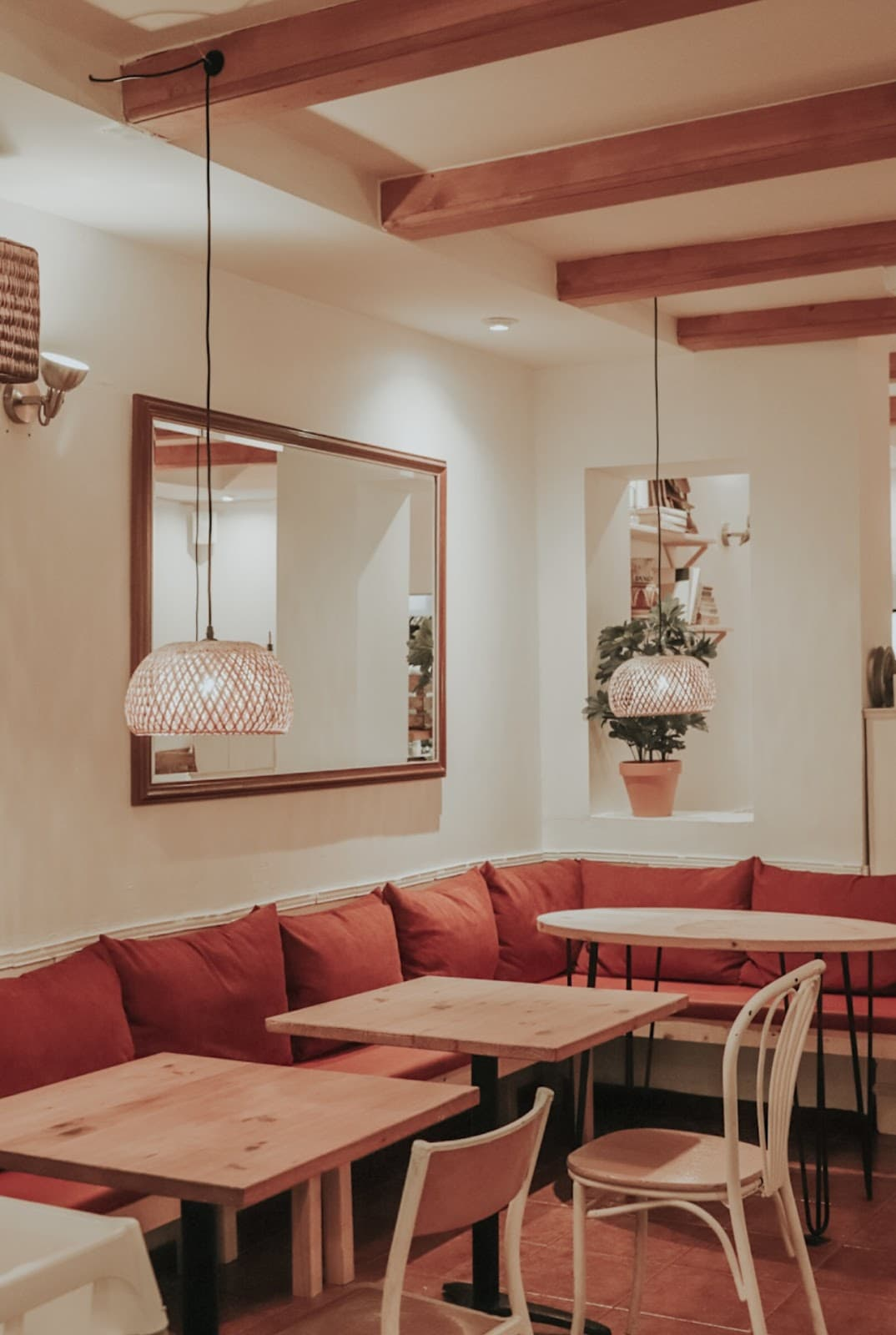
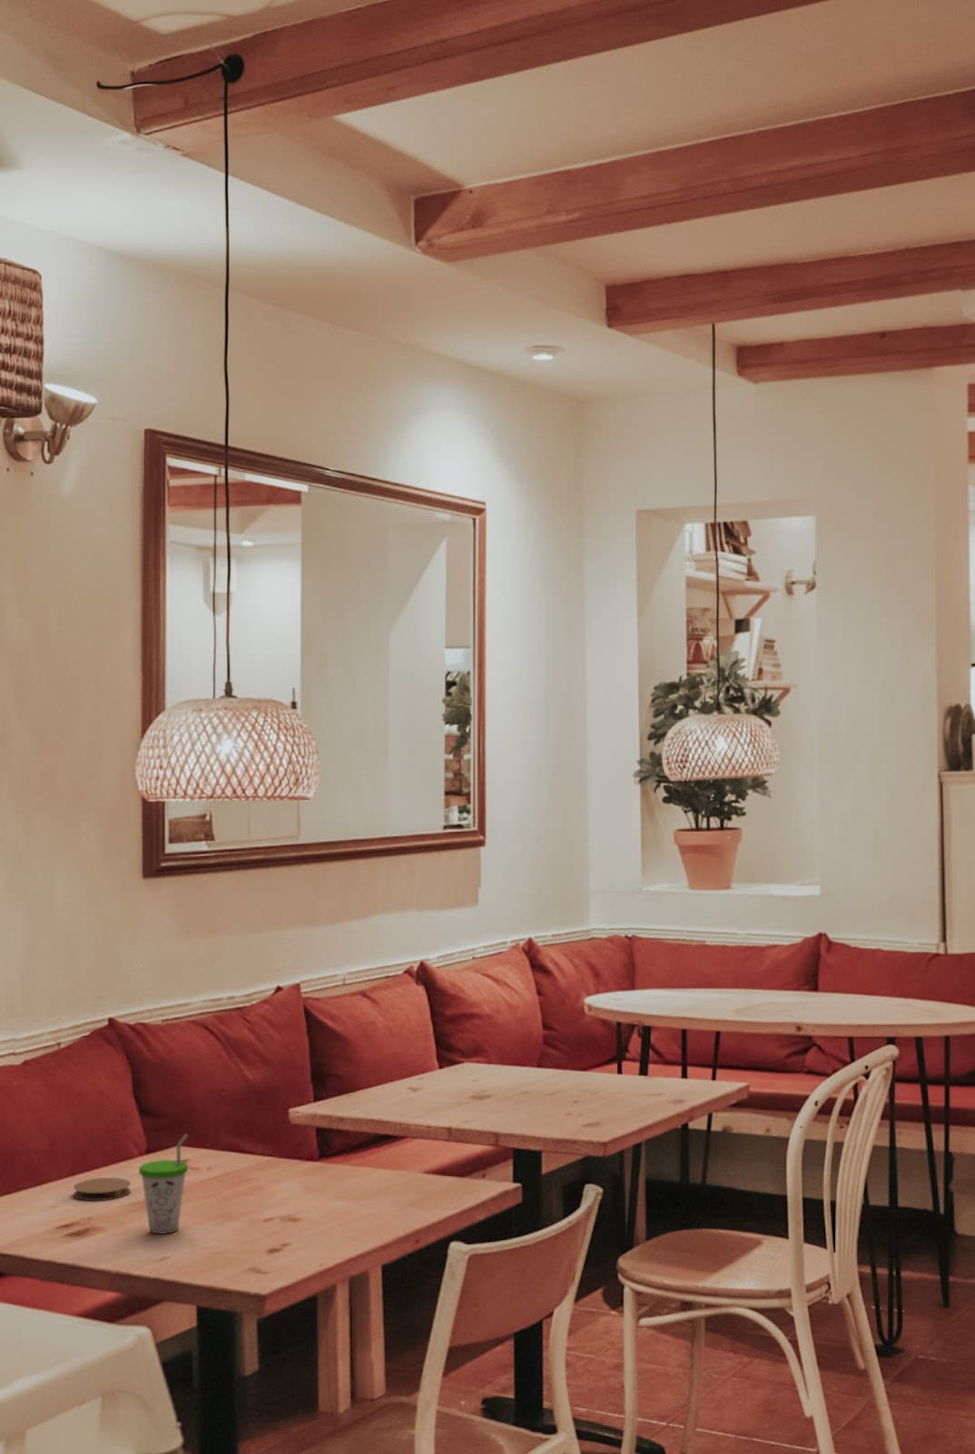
+ coaster (101, 1188)
+ cup (163, 1183)
